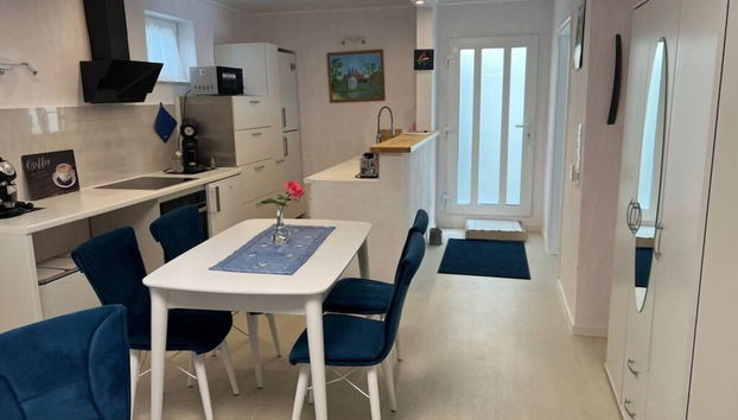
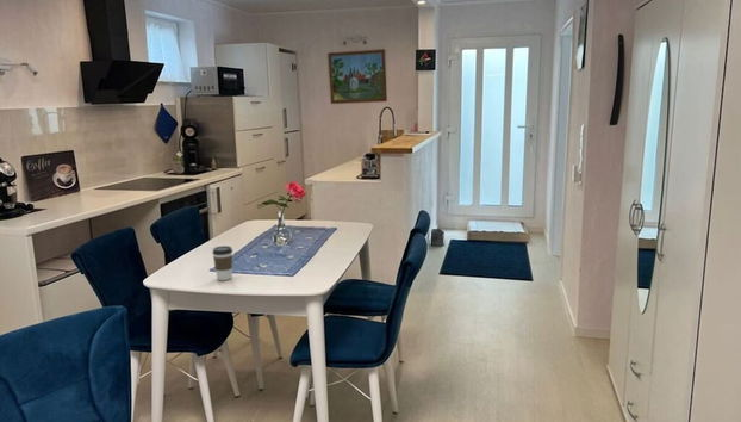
+ coffee cup (223, 262)
